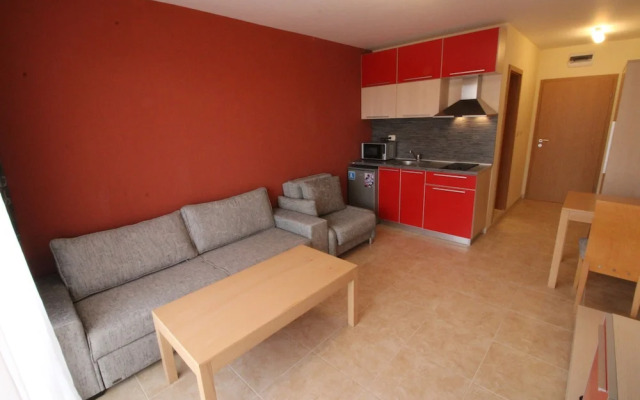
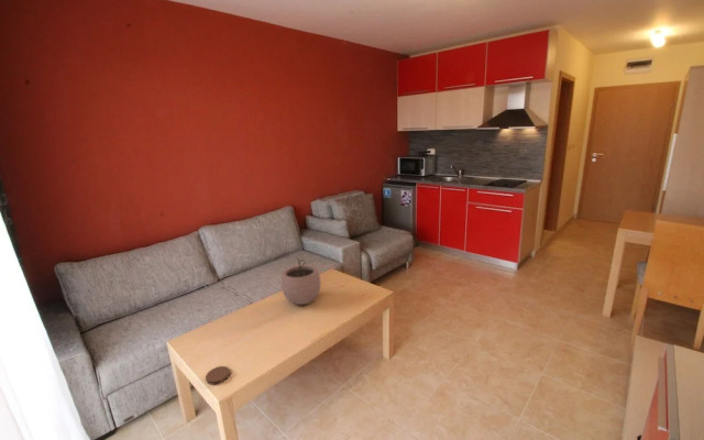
+ coaster (218, 375)
+ plant pot (300, 279)
